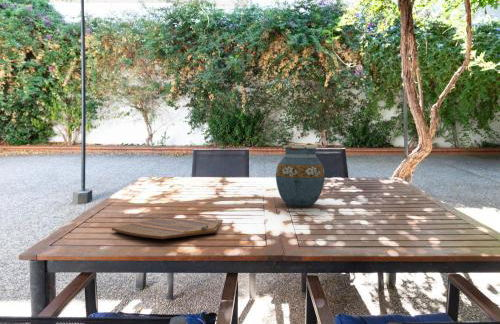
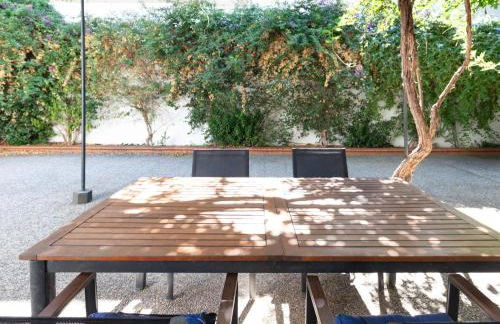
- cutting board (180, 224)
- vase (300, 175)
